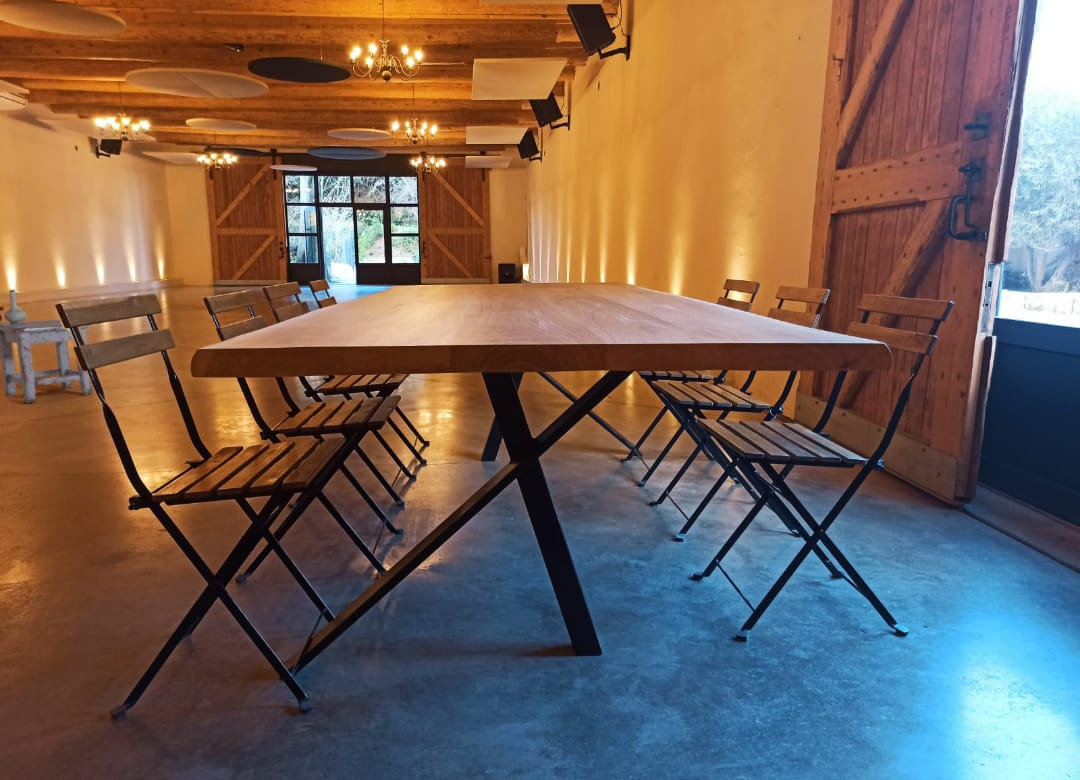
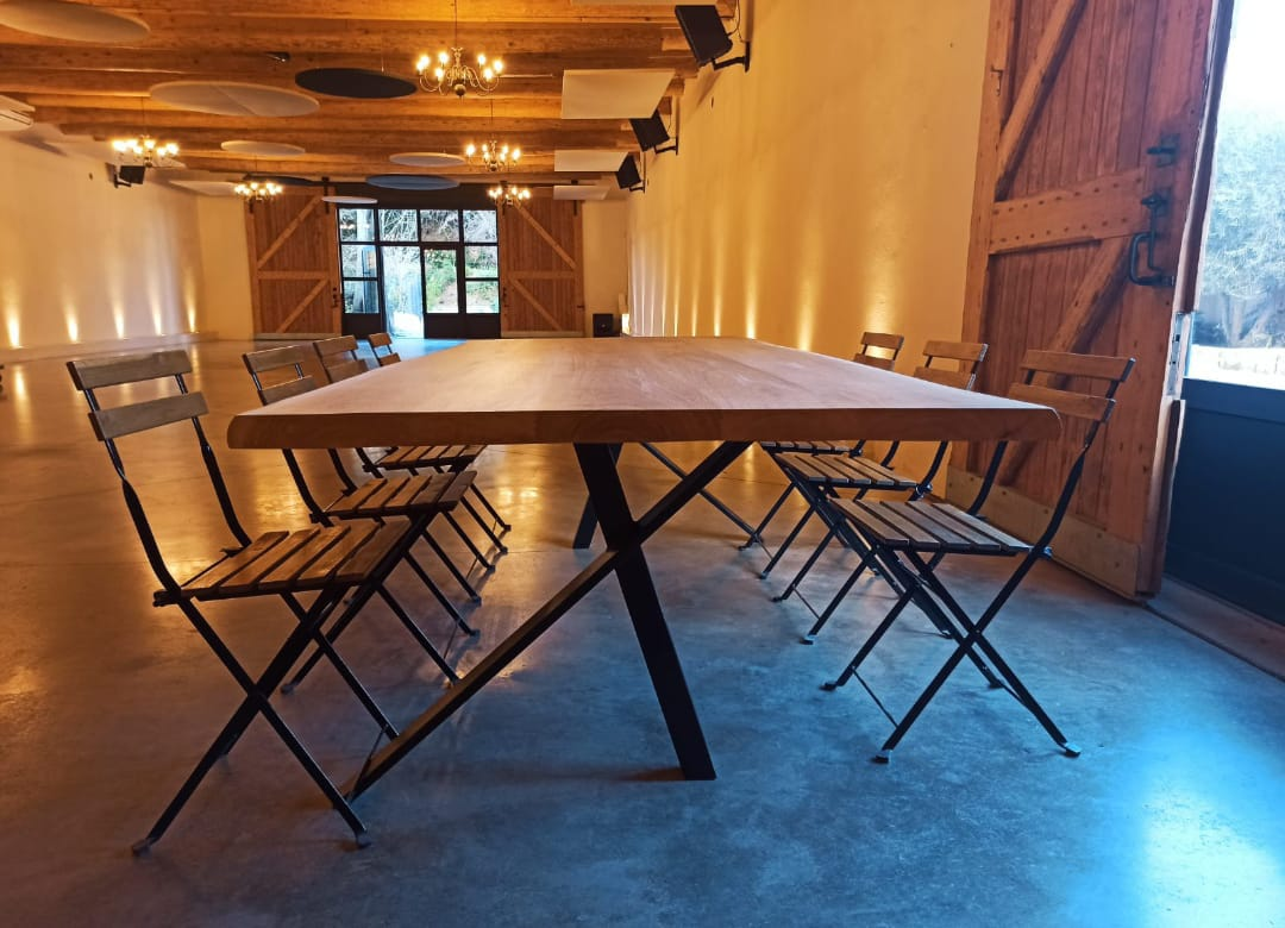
- stool (45, 370)
- vase (14, 306)
